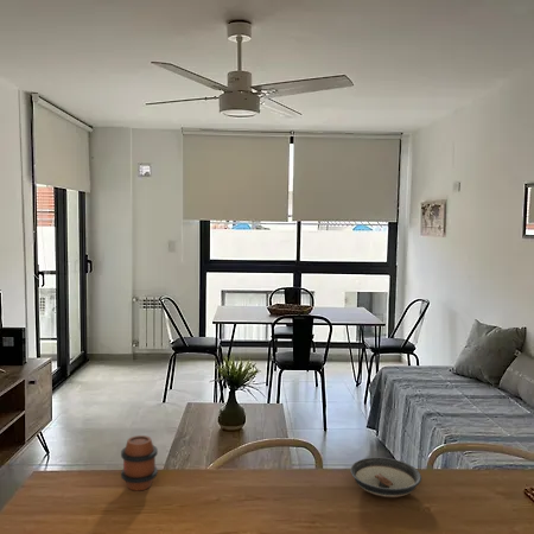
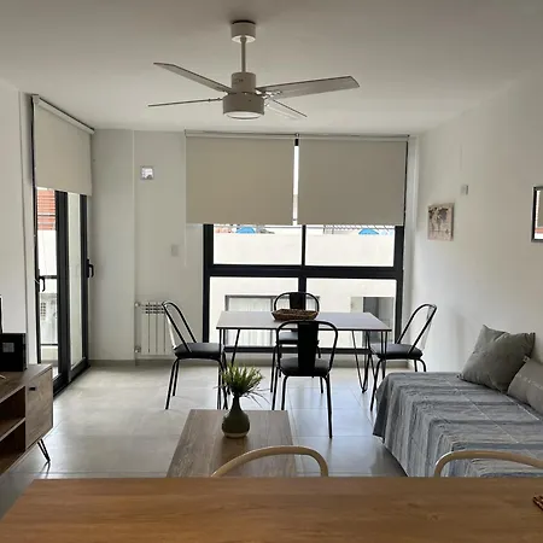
- saucer (384, 481)
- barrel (139, 462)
